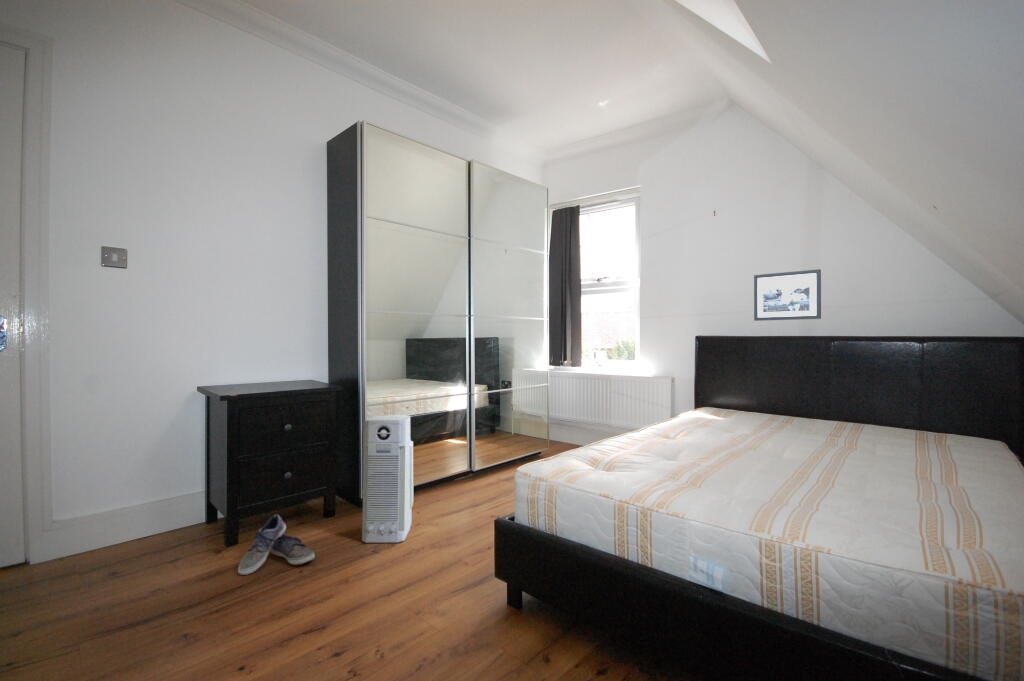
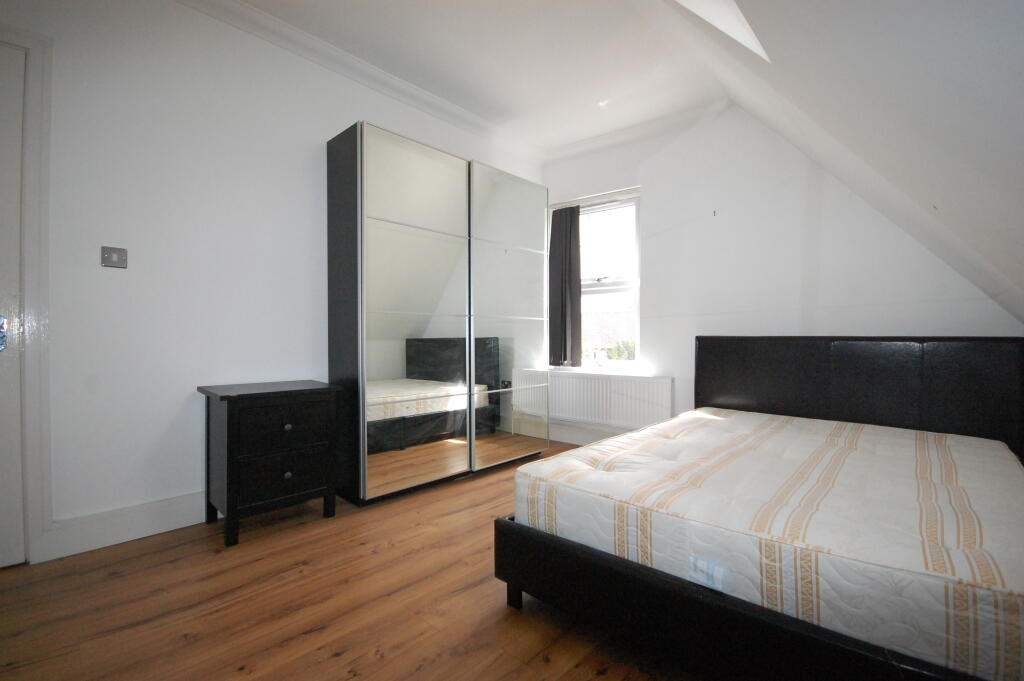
- picture frame (786, 296)
- air purifier (390, 473)
- shoe (275, 543)
